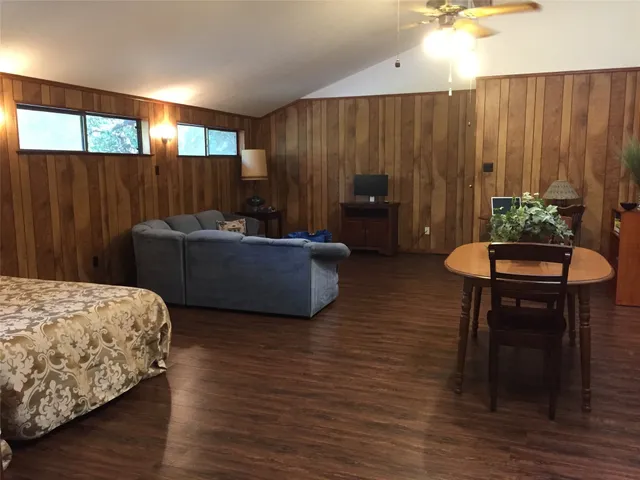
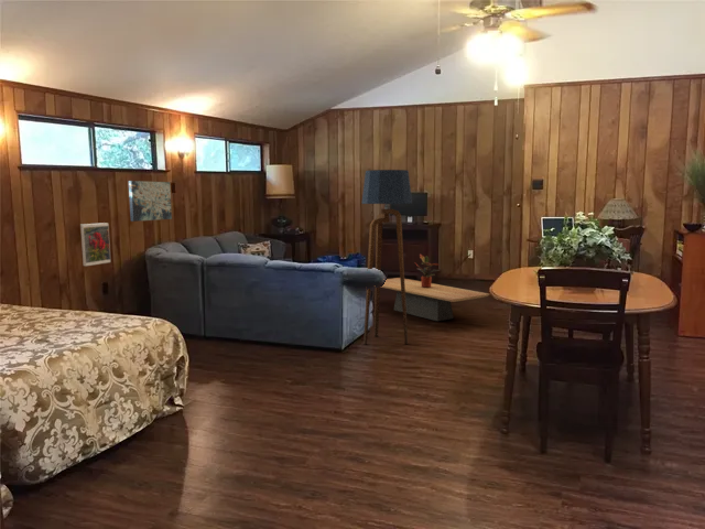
+ potted plant (426, 271)
+ floor lamp (380, 258)
+ wall art (151, 201)
+ coffee table (422, 300)
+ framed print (96, 244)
